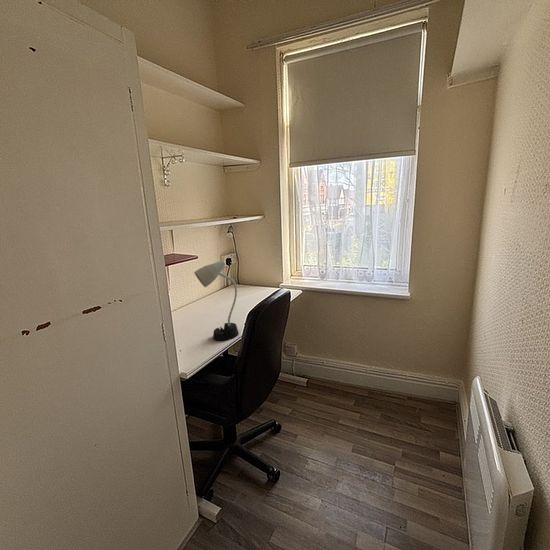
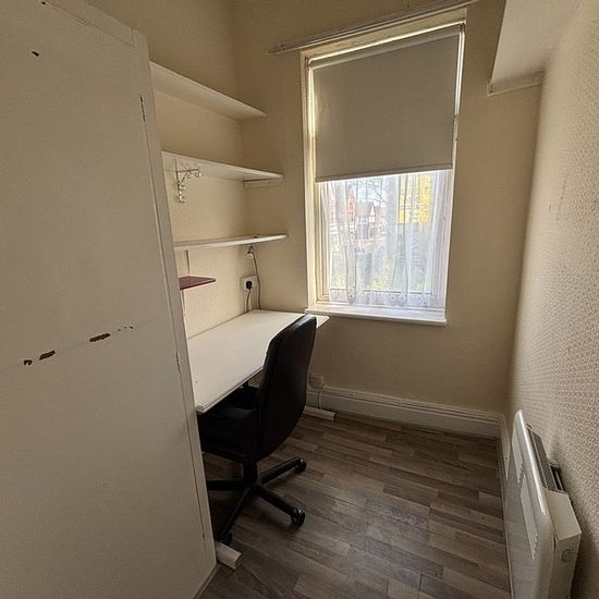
- desk lamp (232, 305)
